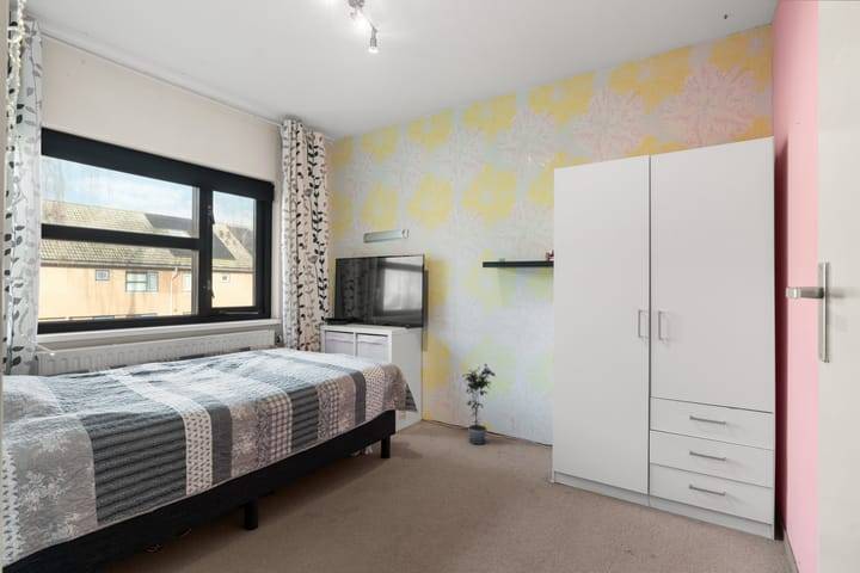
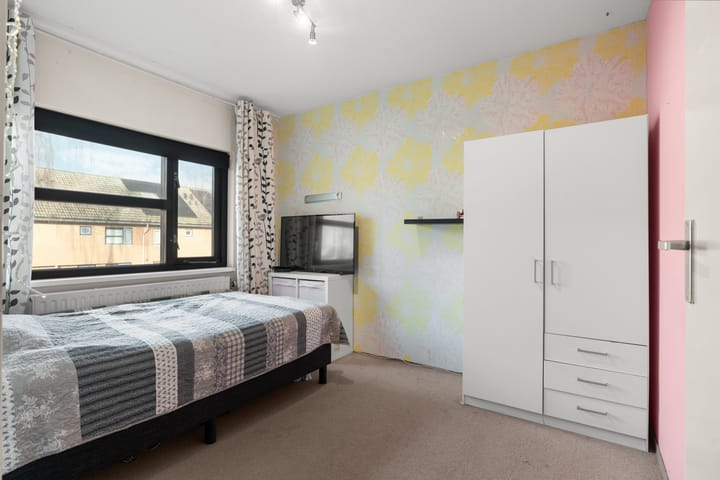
- potted plant (477, 402)
